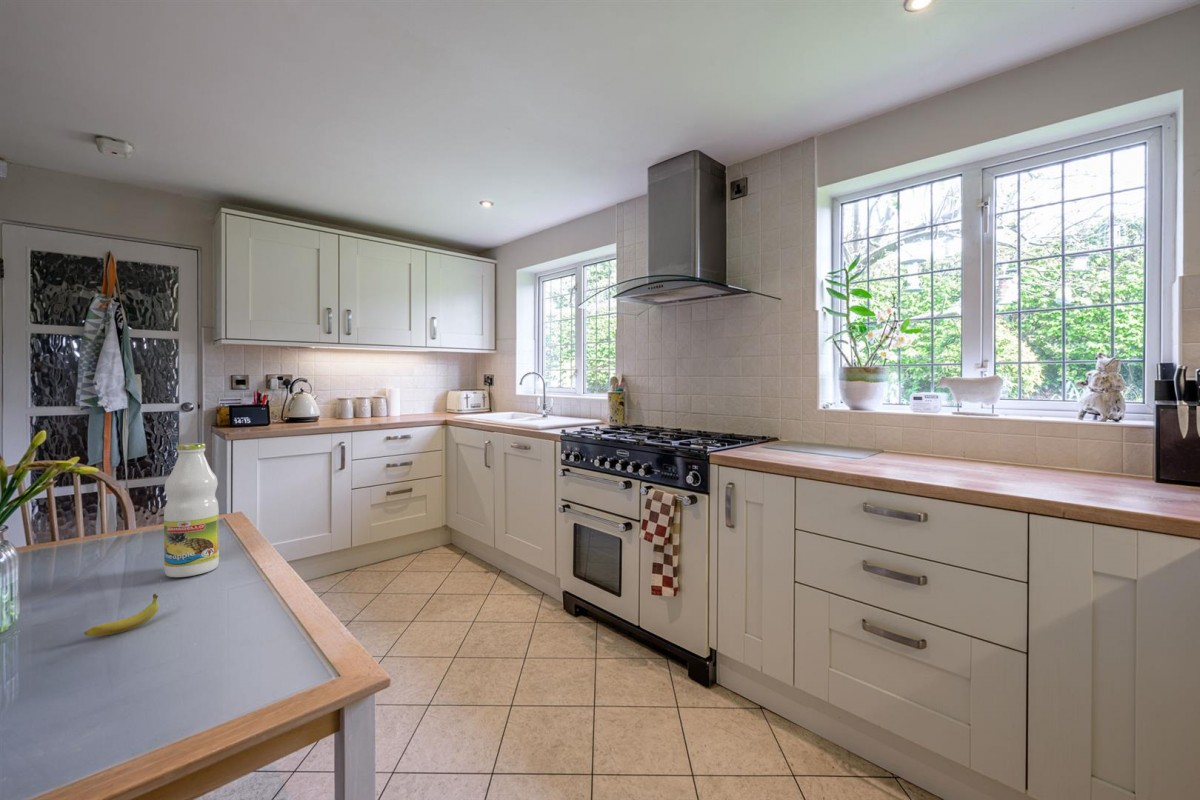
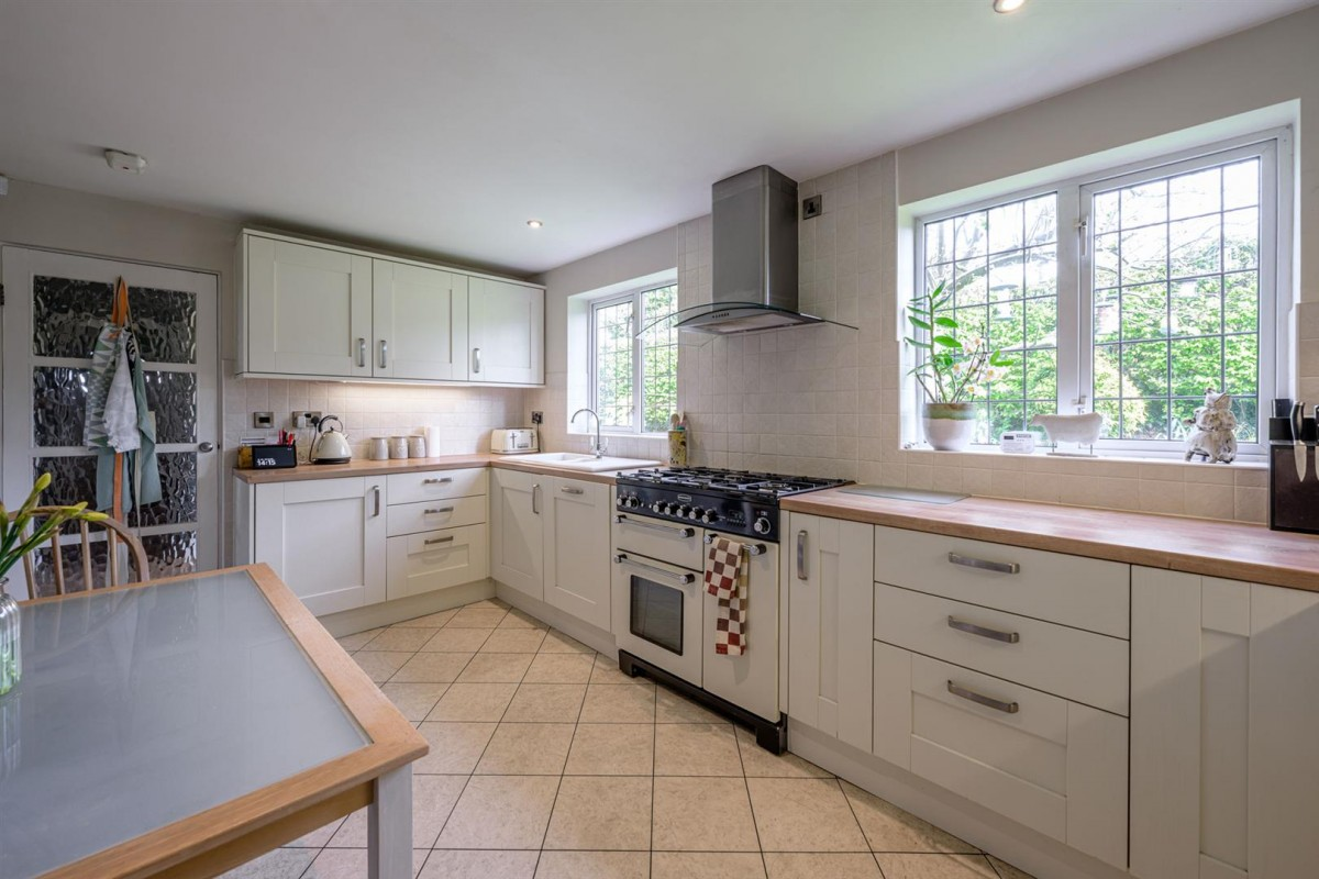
- bottle (191, 507)
- fruit (124, 619)
